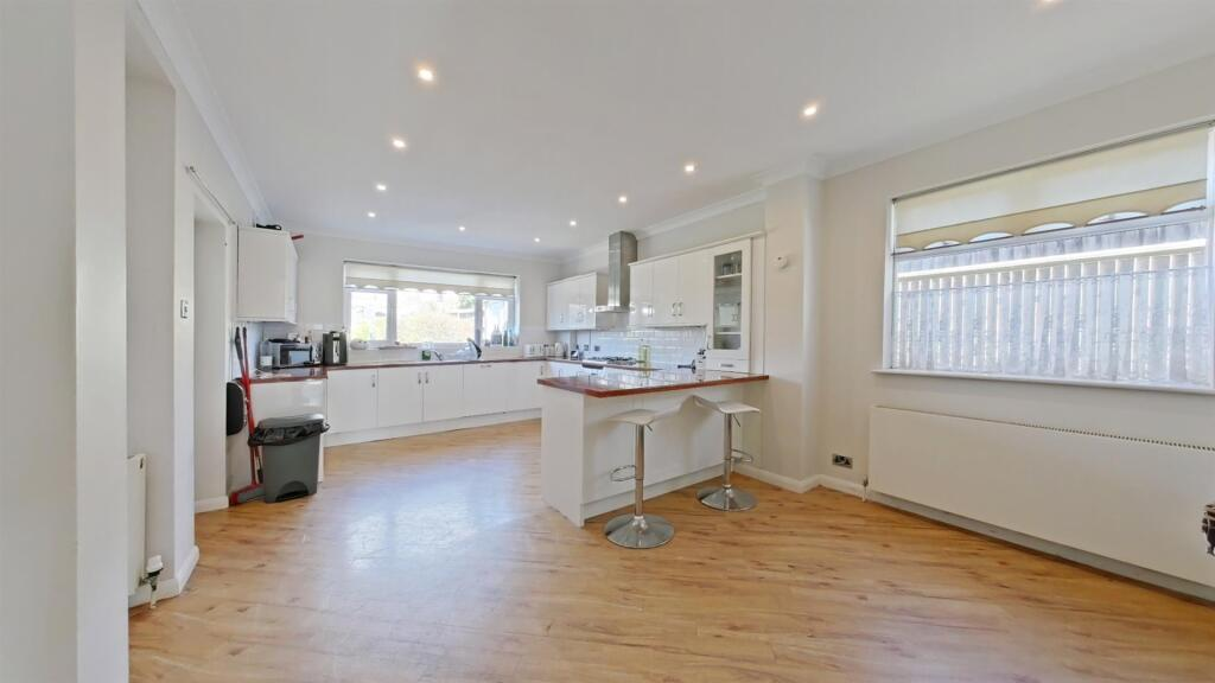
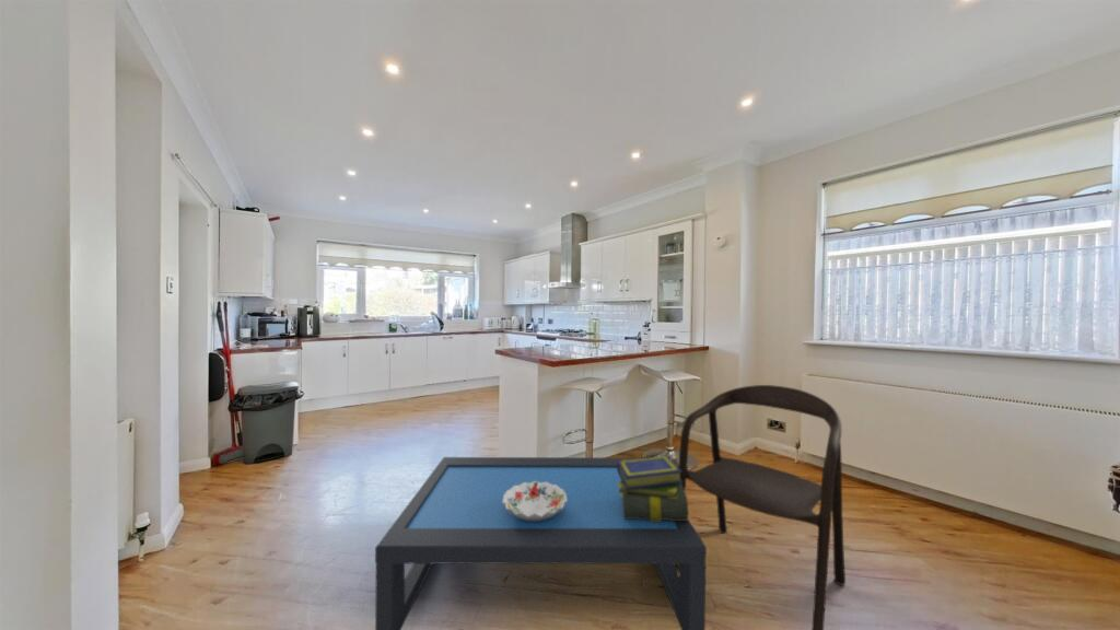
+ chair (758, 488)
+ coffee table (544, 530)
+ decorative bowl (535, 500)
+ stack of books (650, 483)
